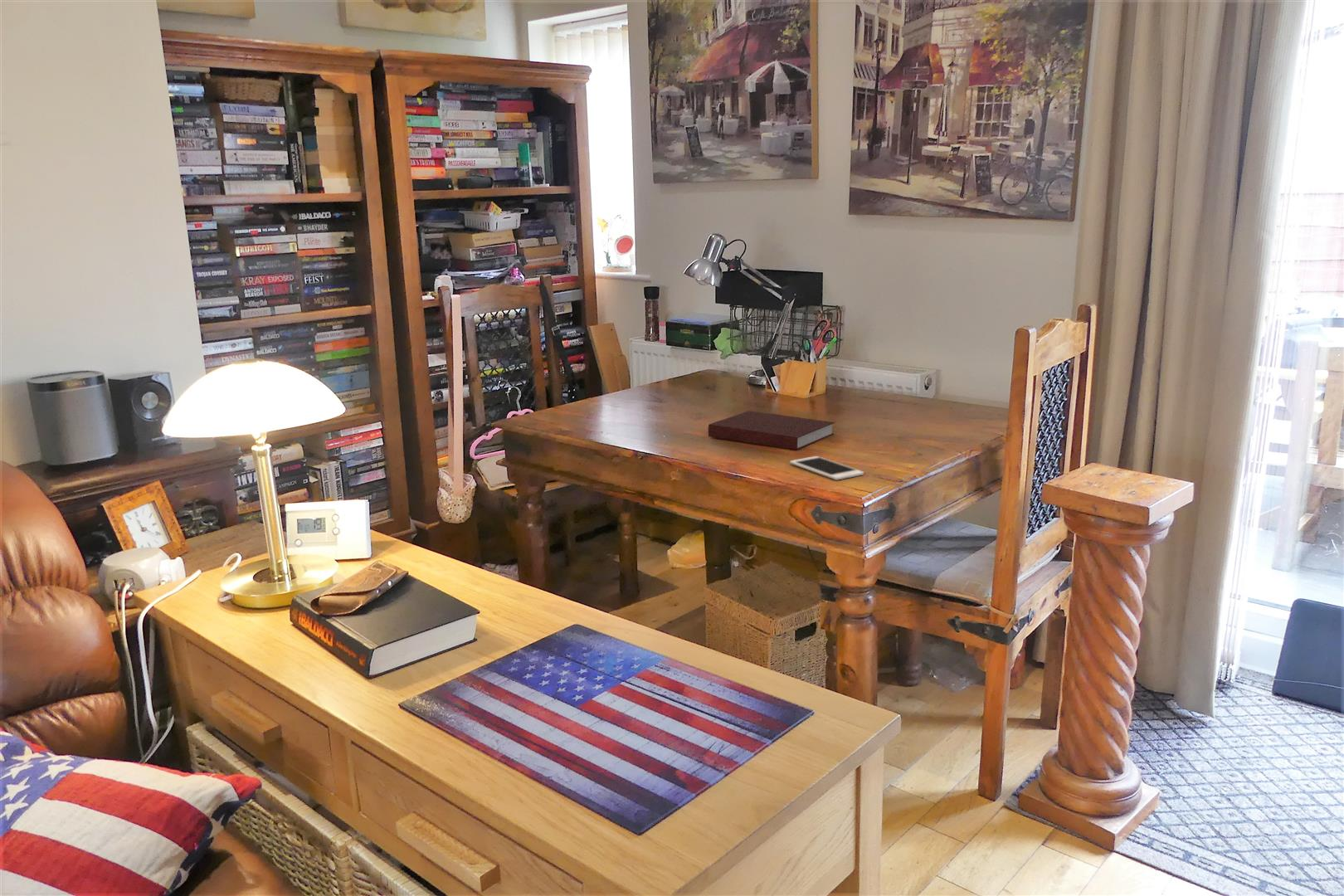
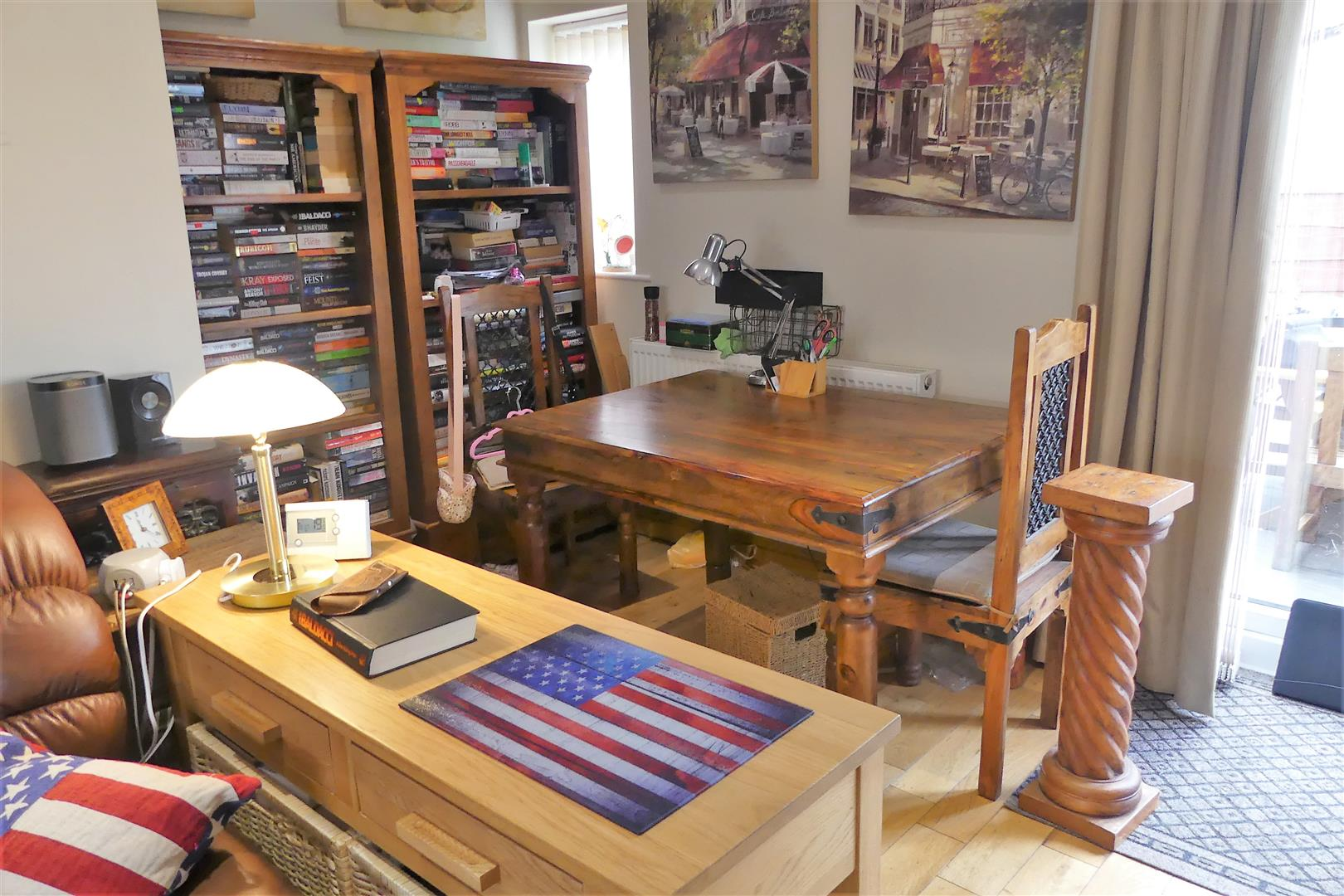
- cell phone (825, 467)
- notebook (771, 429)
